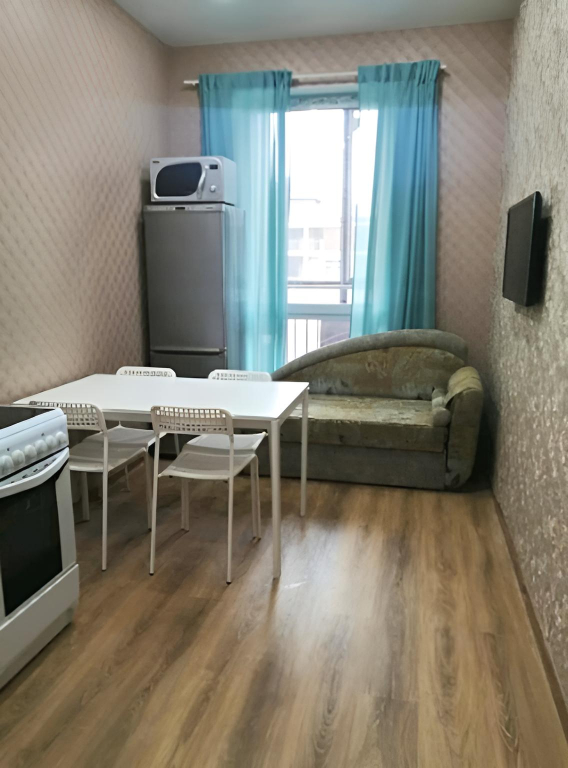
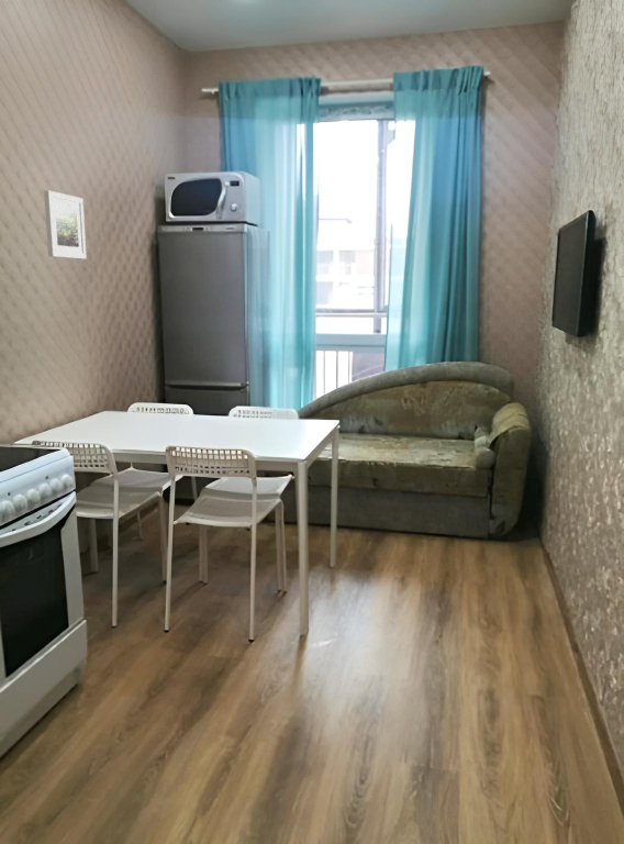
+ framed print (66, 226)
